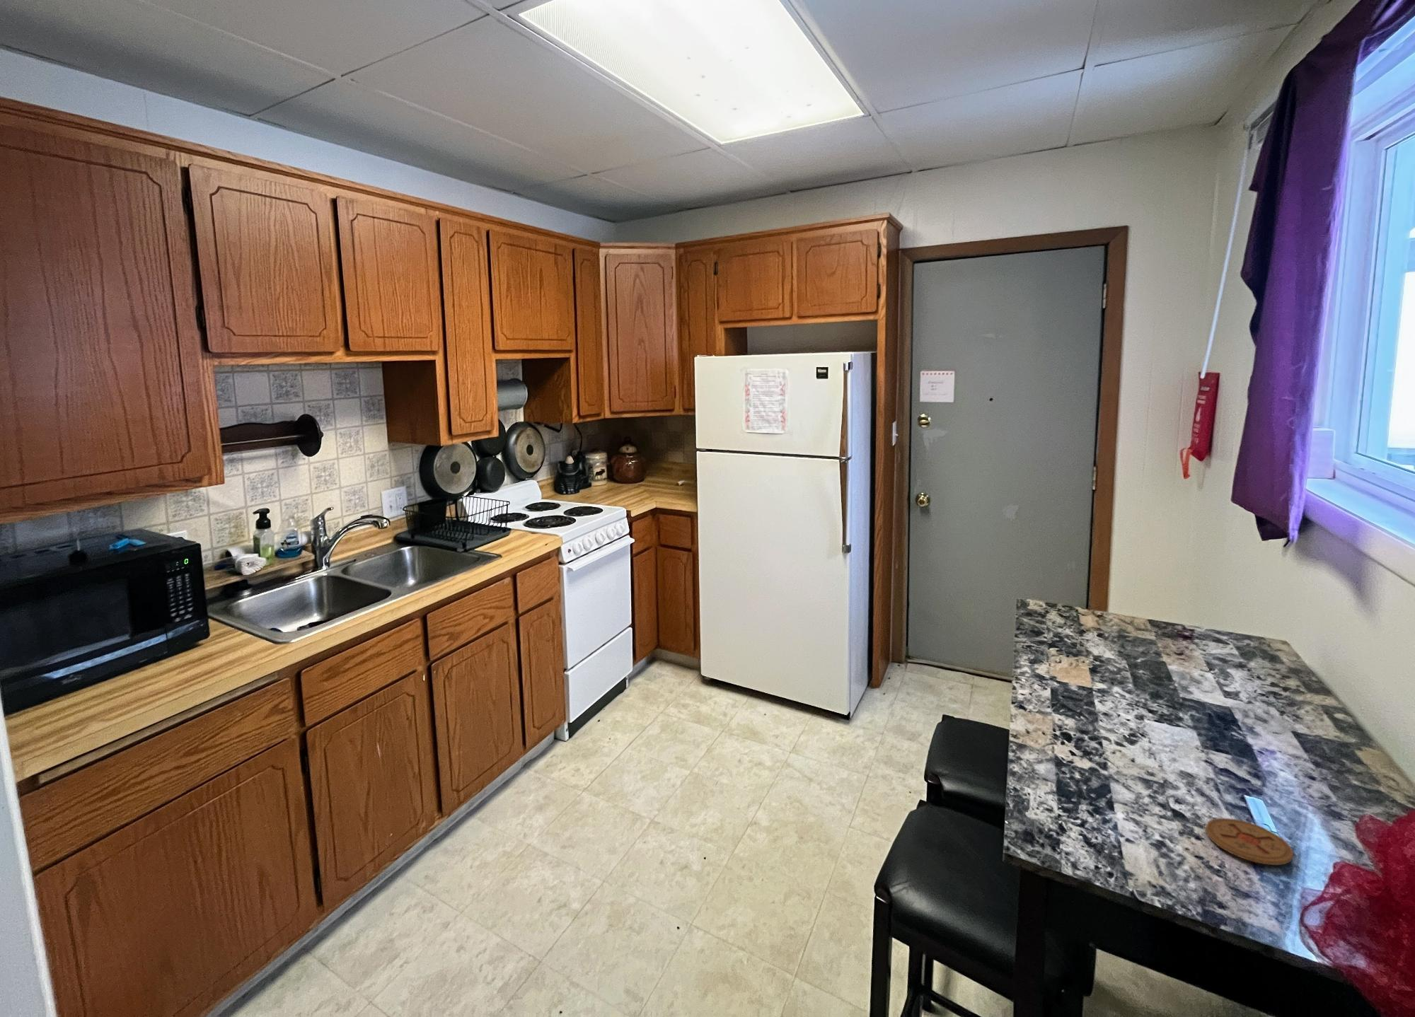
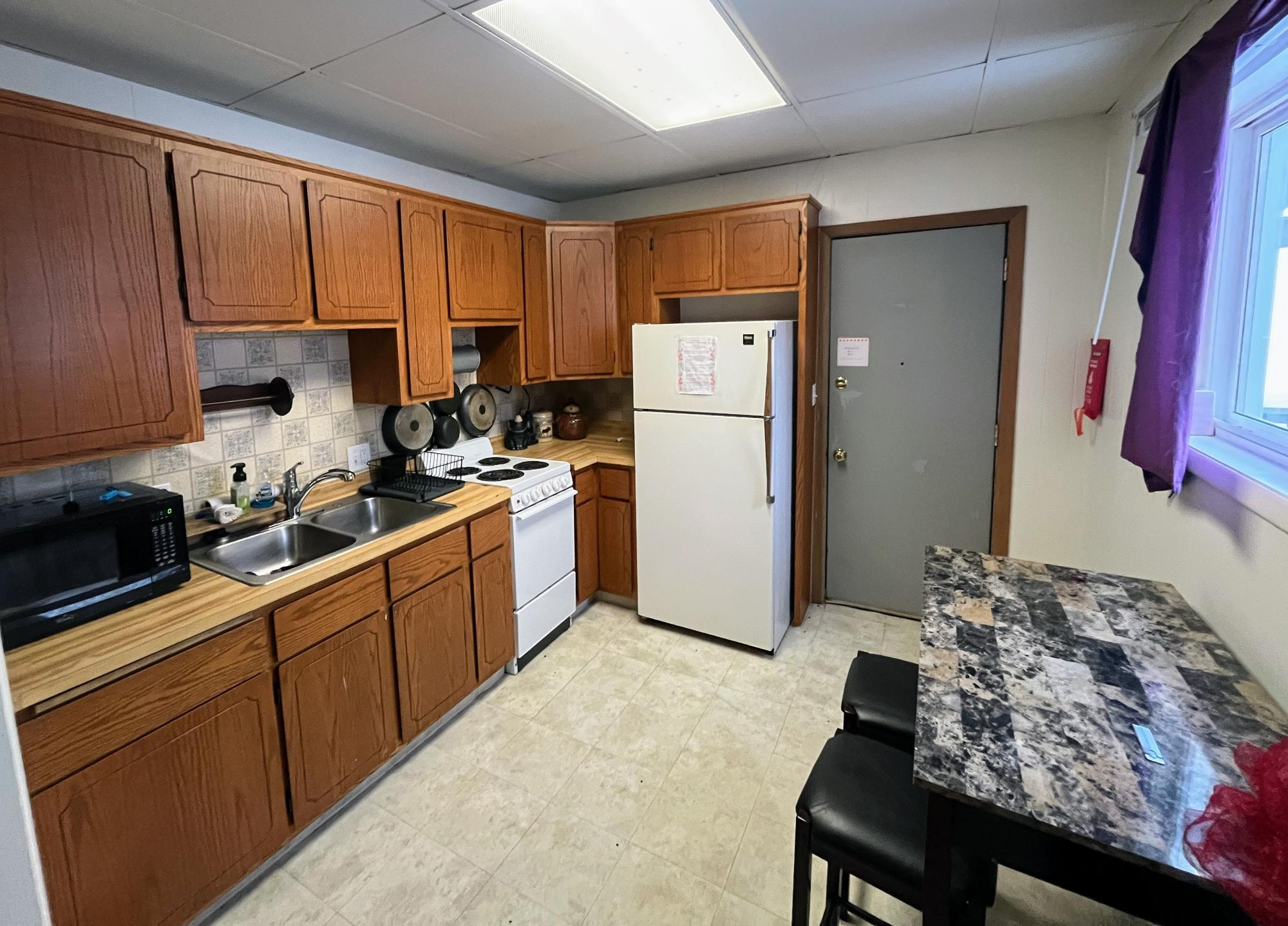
- coaster (1247, 840)
